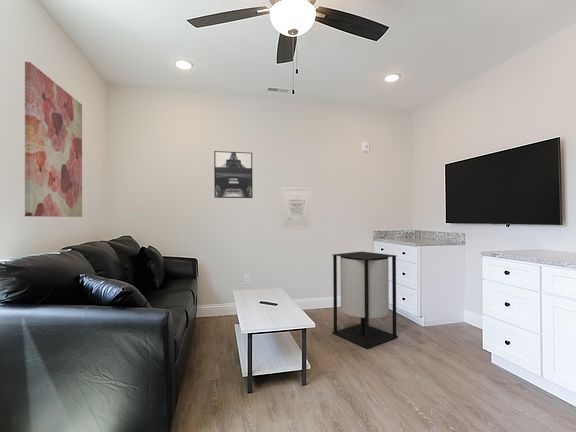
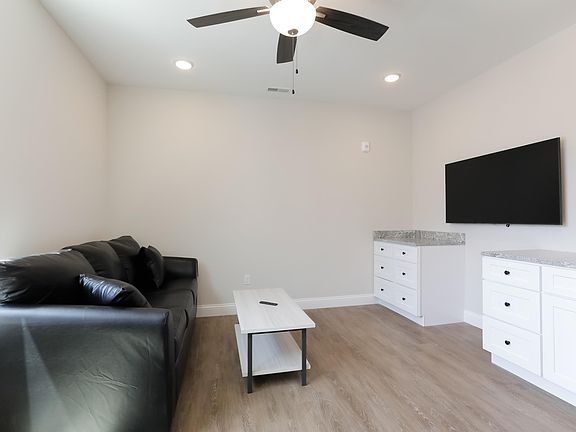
- wall art (296, 208)
- wall art (58, 151)
- trash can (364, 295)
- wall art (233, 175)
